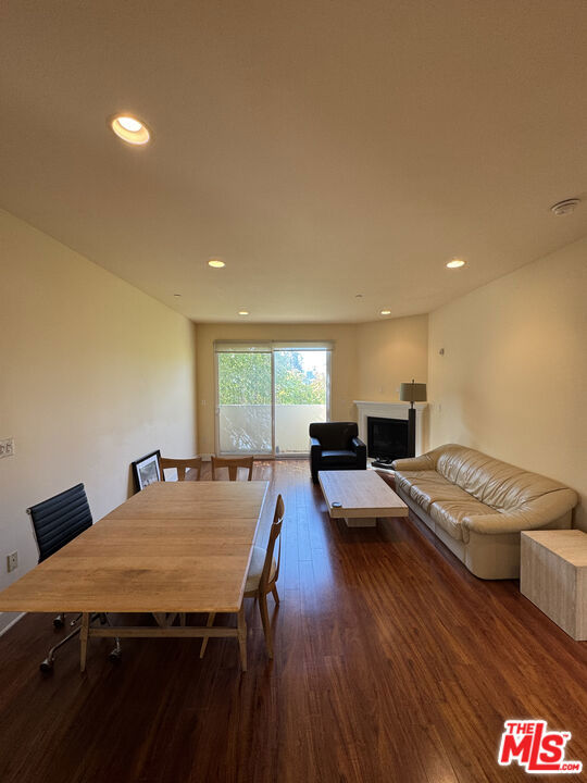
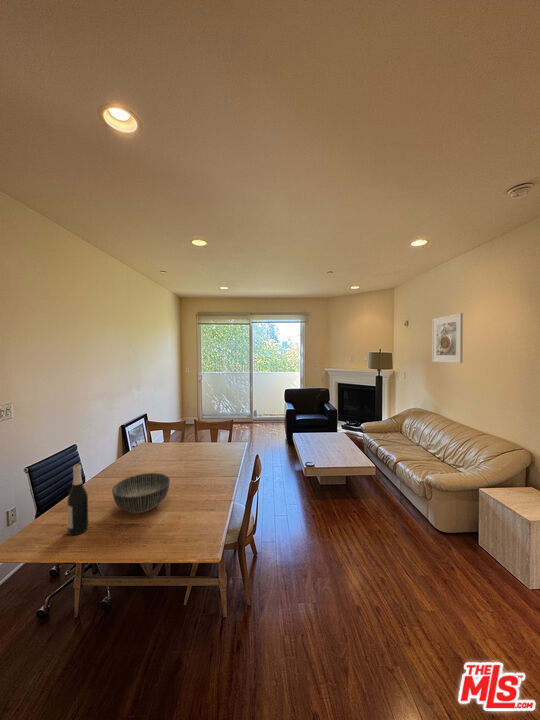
+ wine bottle (77, 497)
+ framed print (446, 339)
+ bowl (142, 494)
